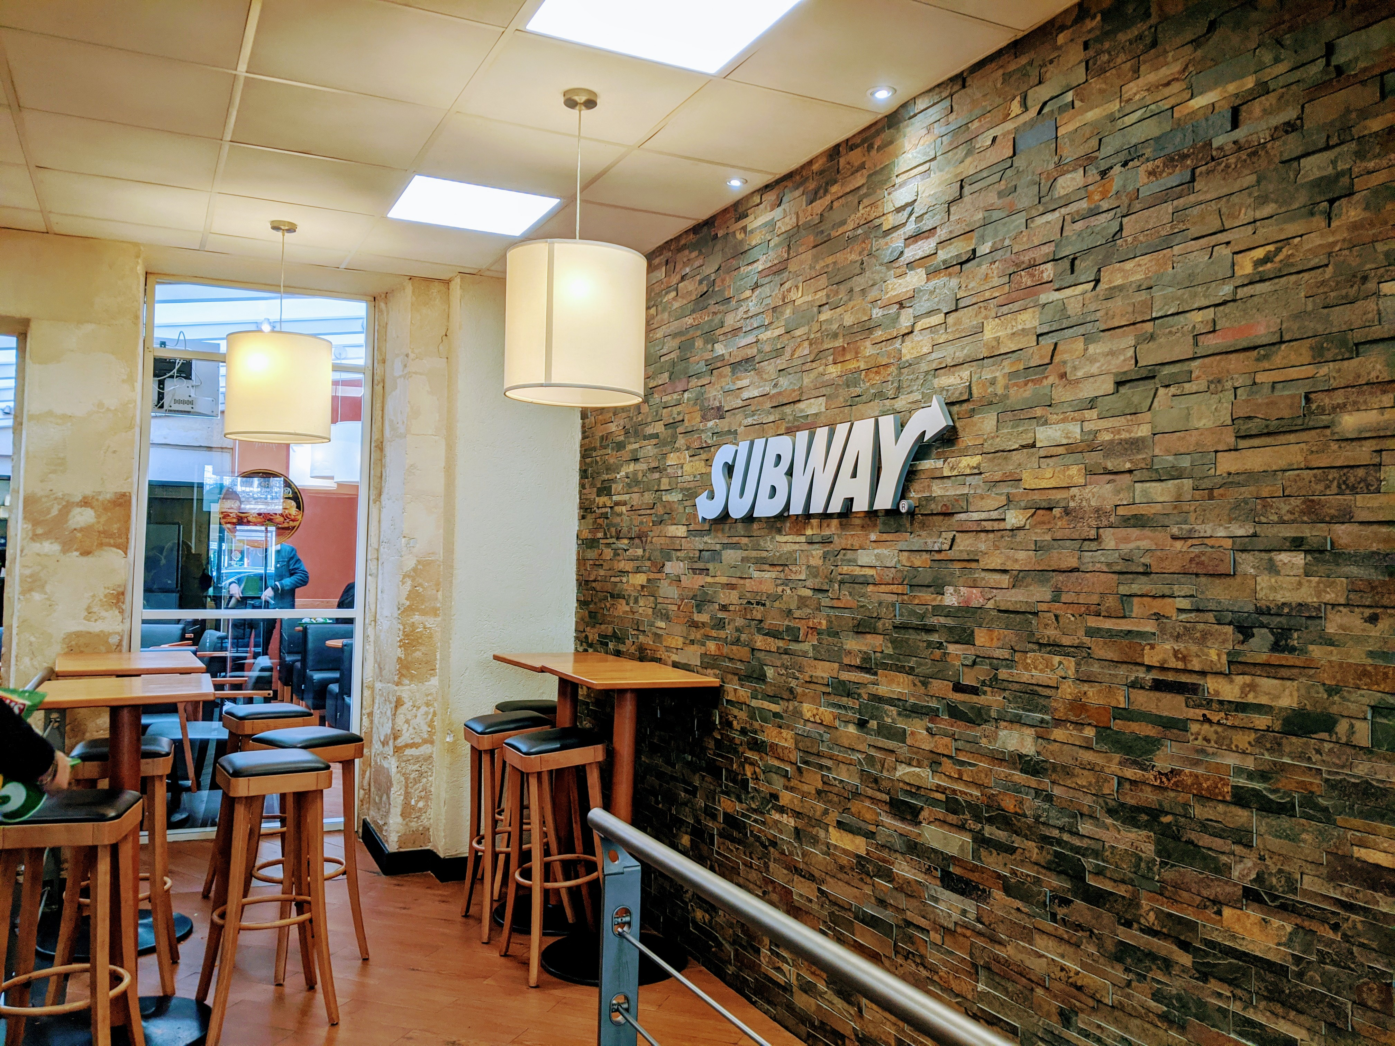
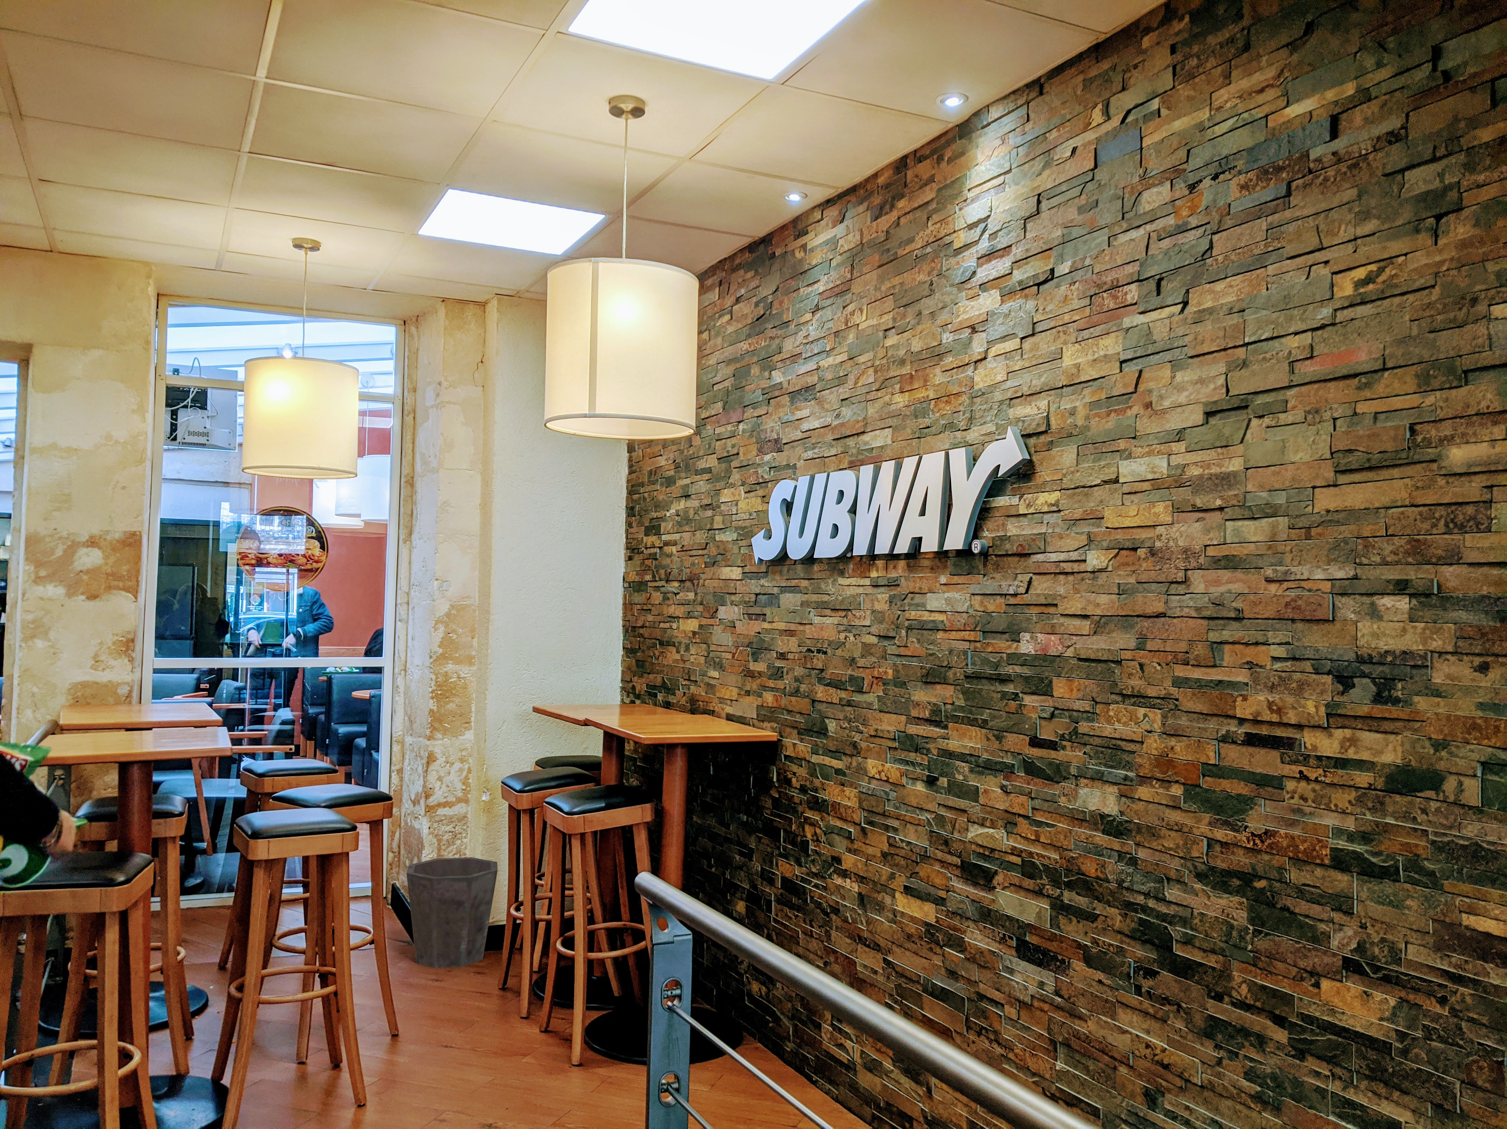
+ waste bin (451, 912)
